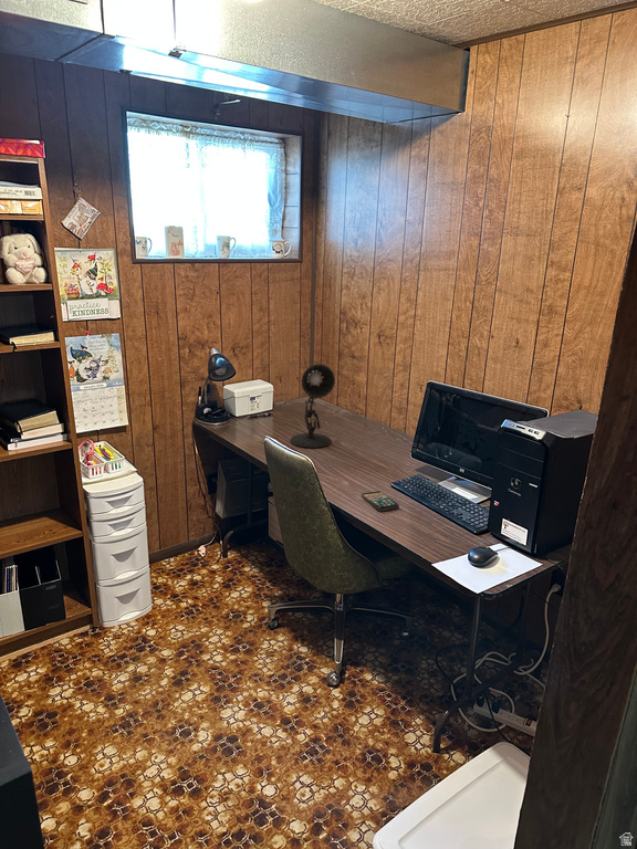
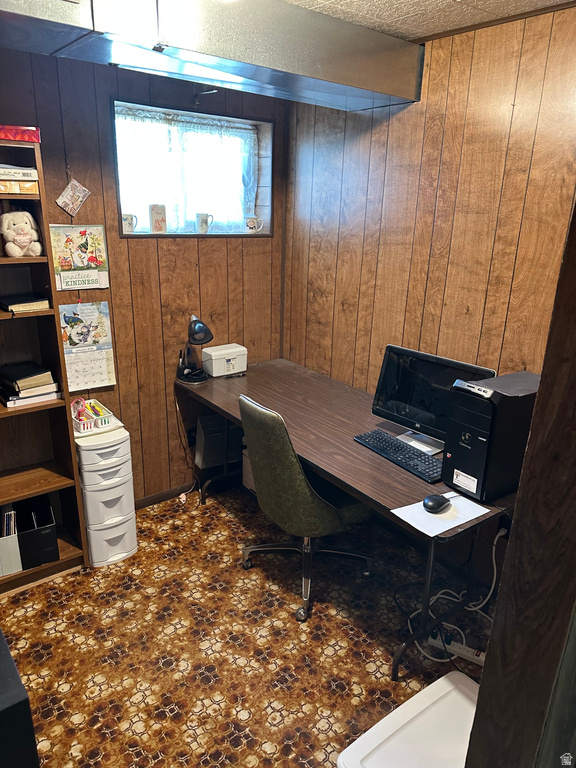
- smartphone (379, 500)
- desk lamp (312, 401)
